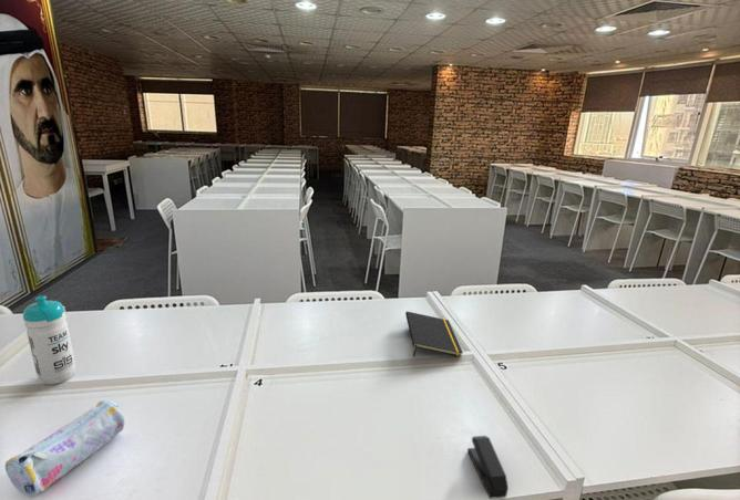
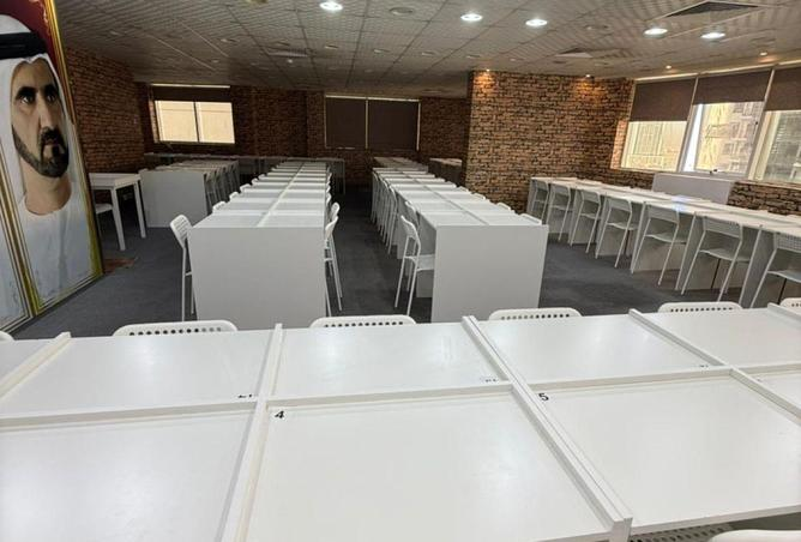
- pencil case (69, 444)
- stapler (487, 461)
- water bottle (49, 337)
- notepad (432, 332)
